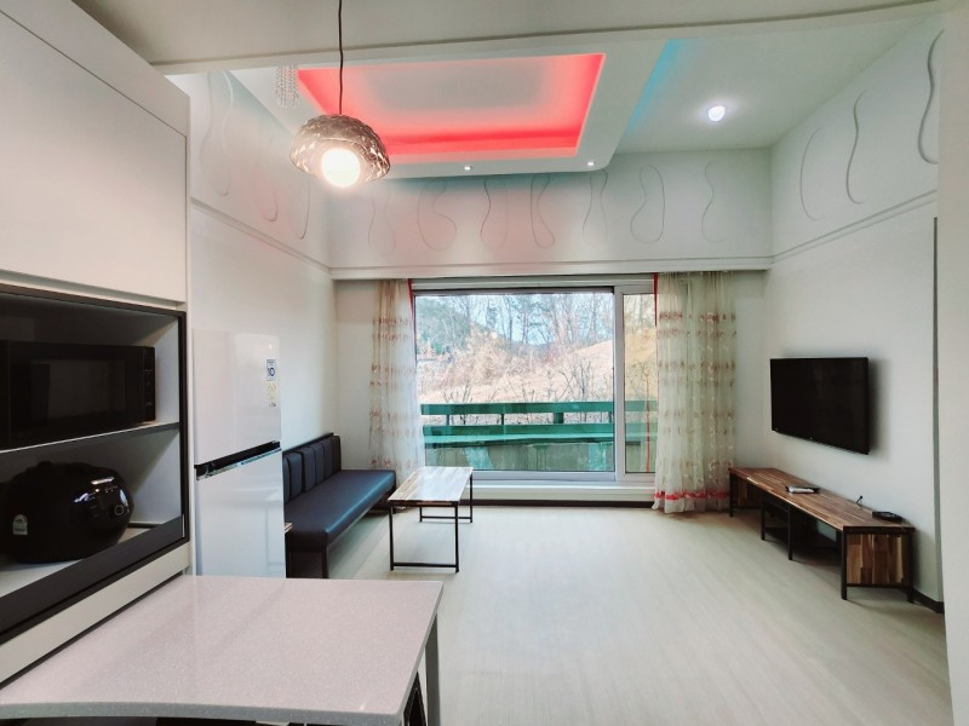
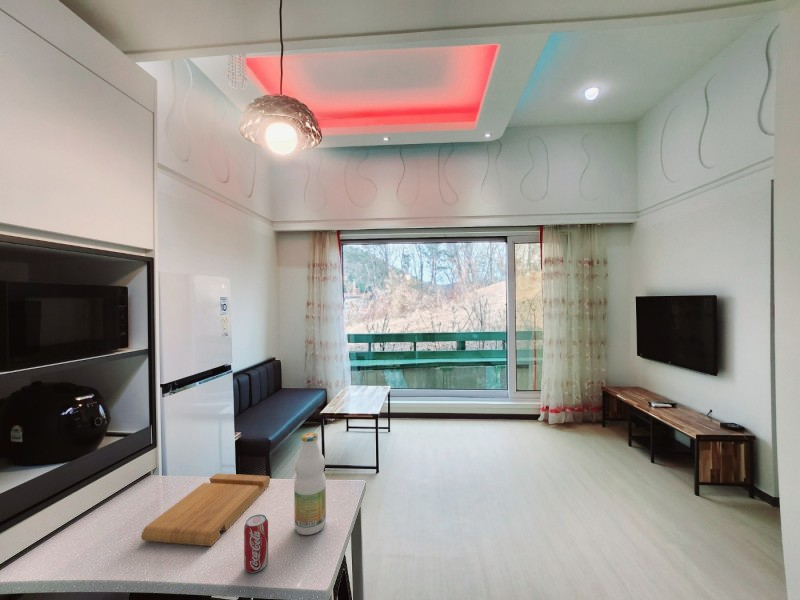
+ bottle (310, 480)
+ cutting board (214, 504)
+ beverage can (256, 542)
